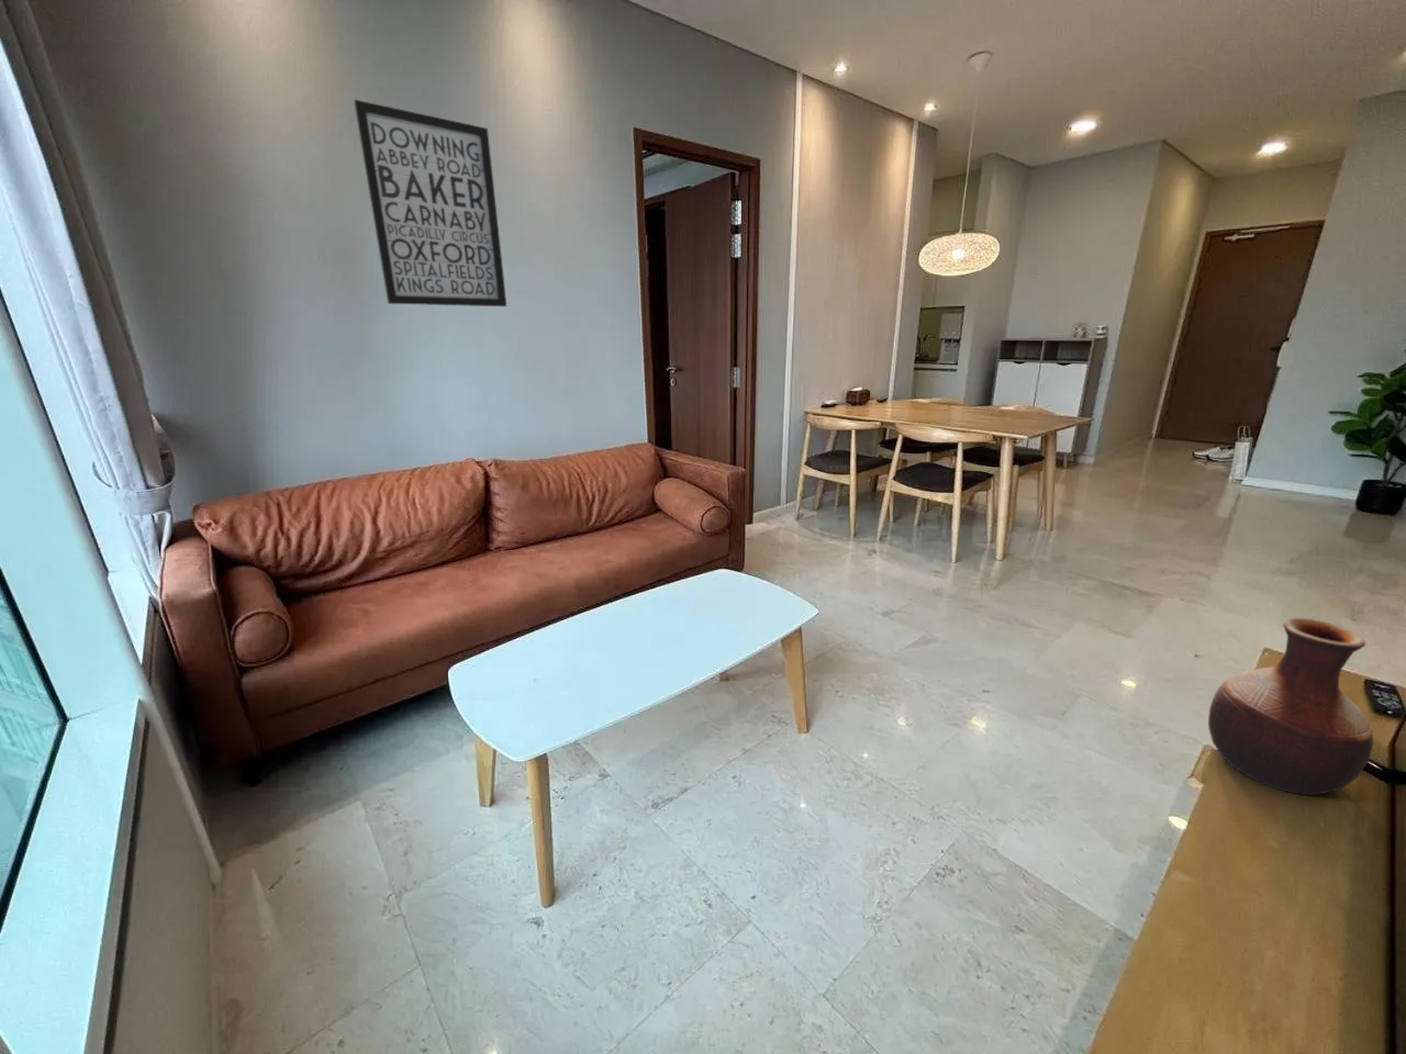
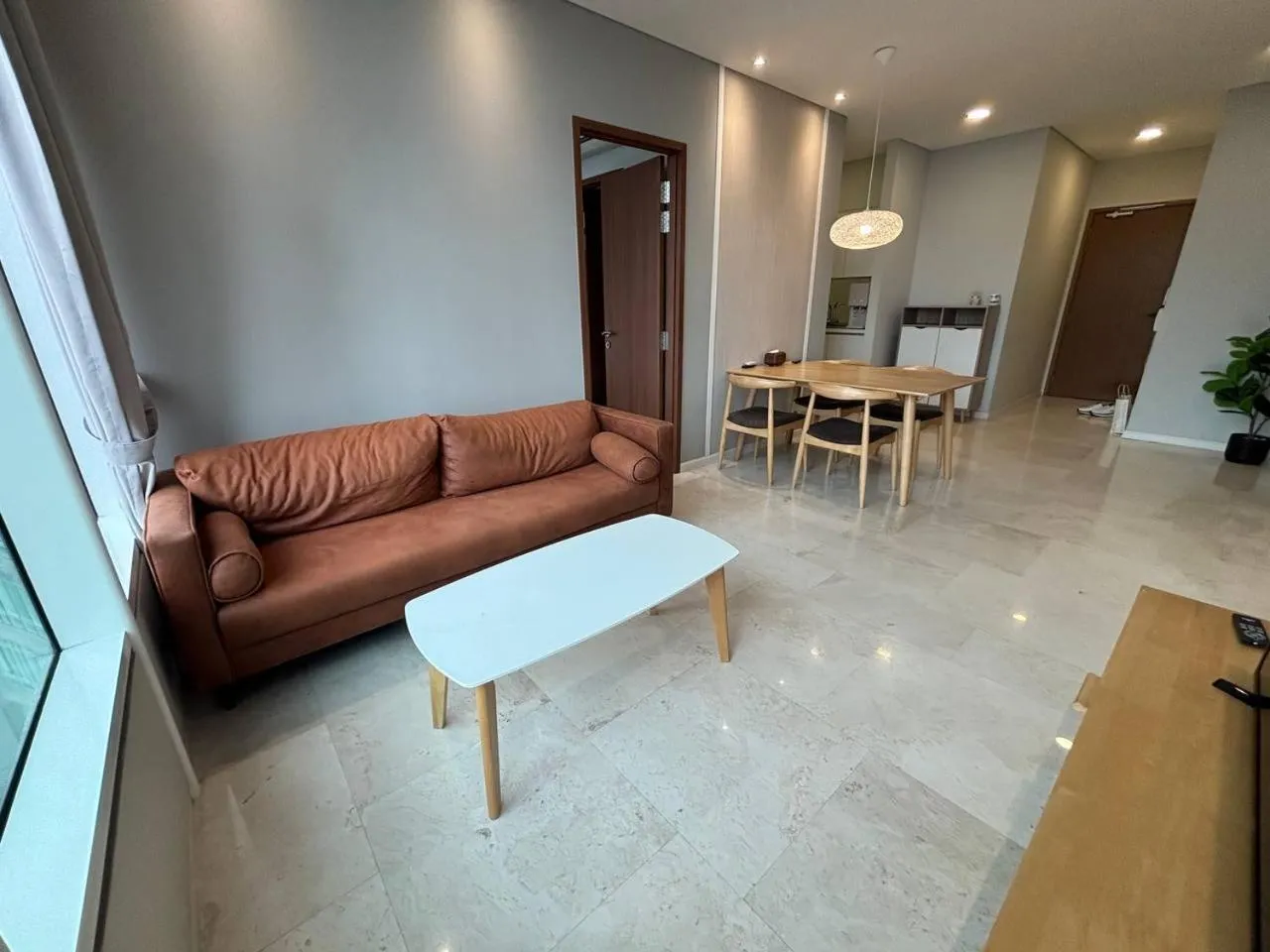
- vase (1294, 701)
- wall art (438, 214)
